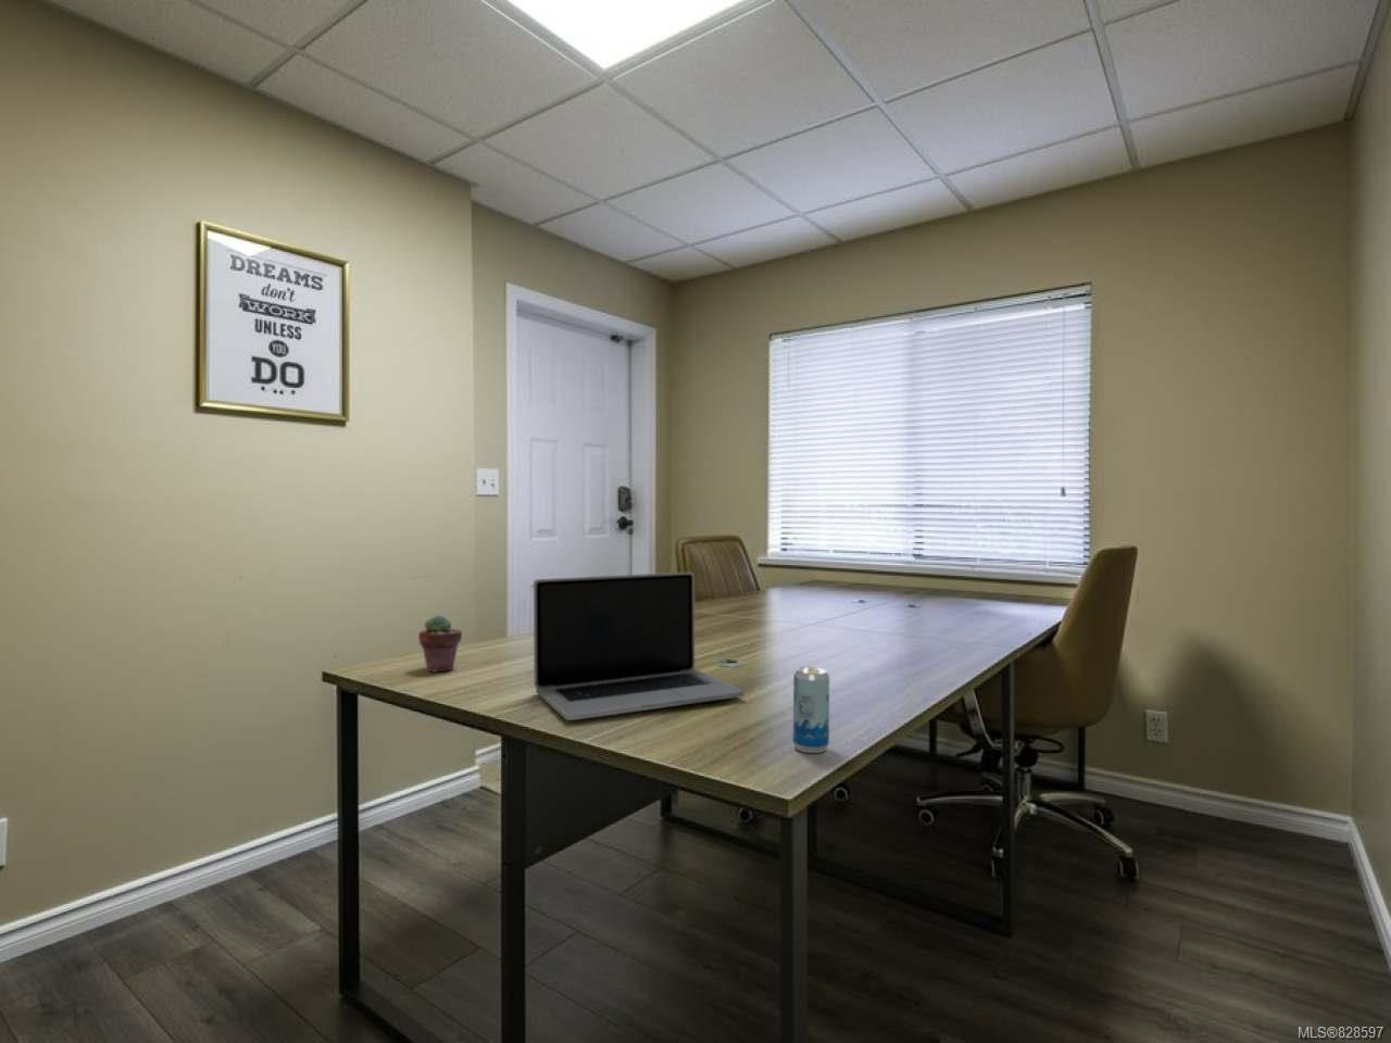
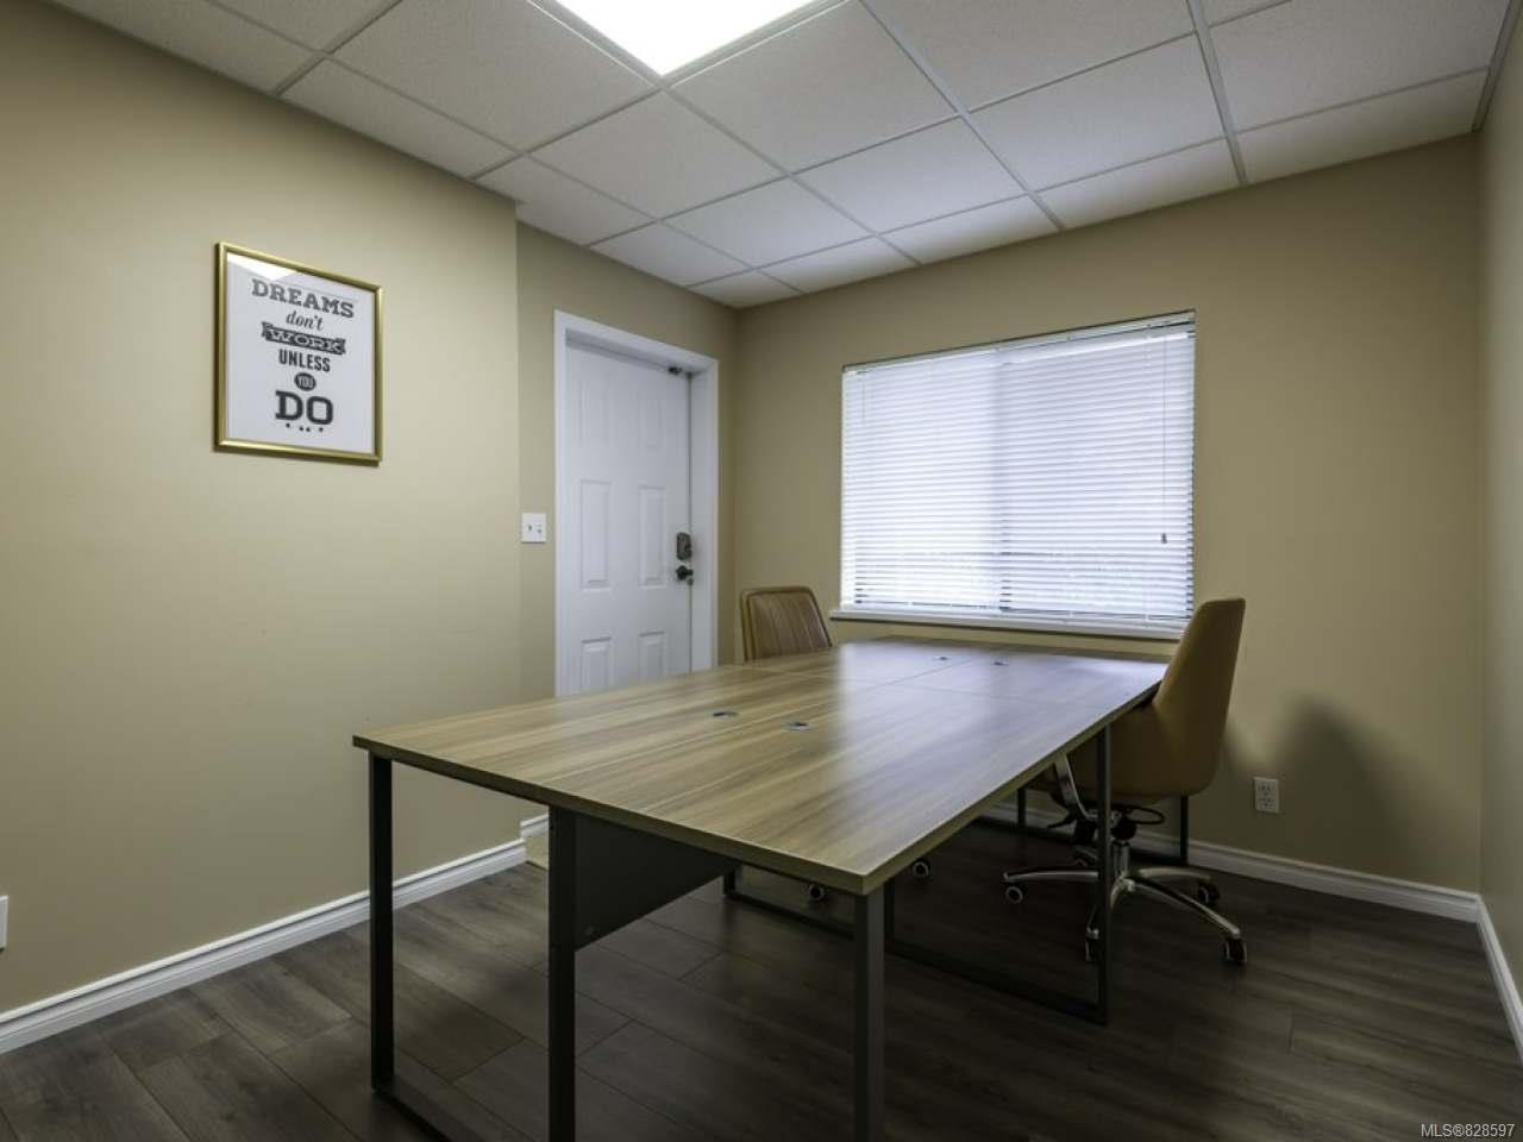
- laptop (637, 638)
- beverage can (811, 709)
- potted succulent (440, 641)
